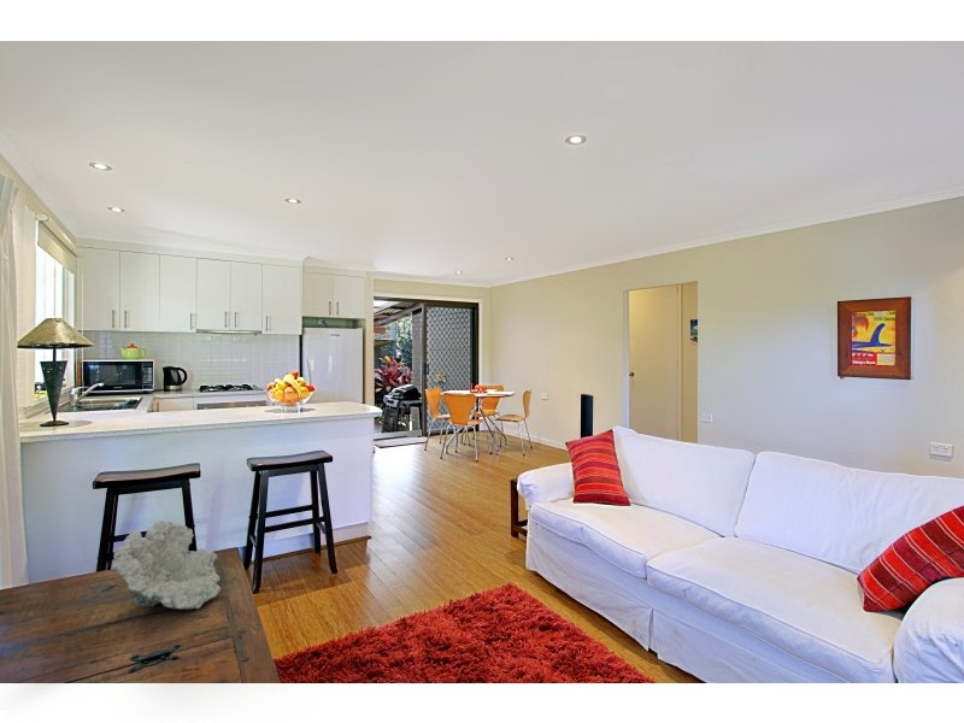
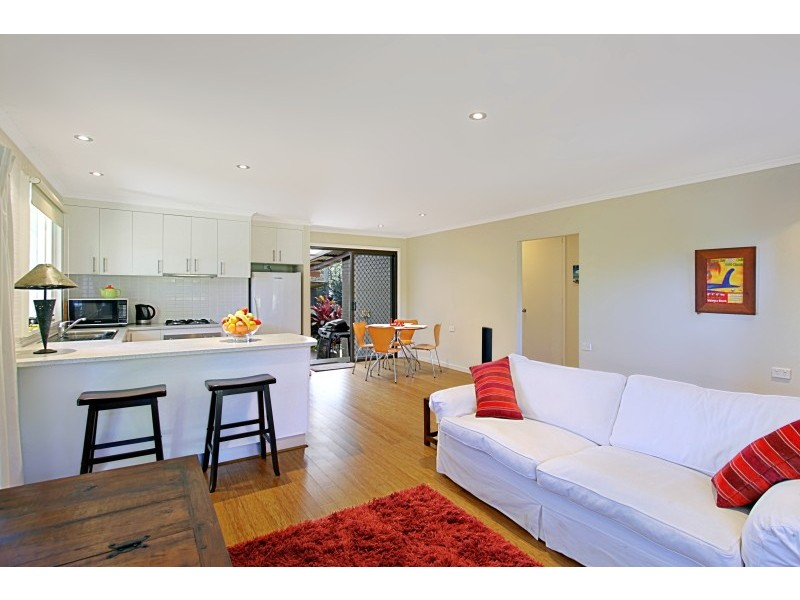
- decorative bowl (175, 563)
